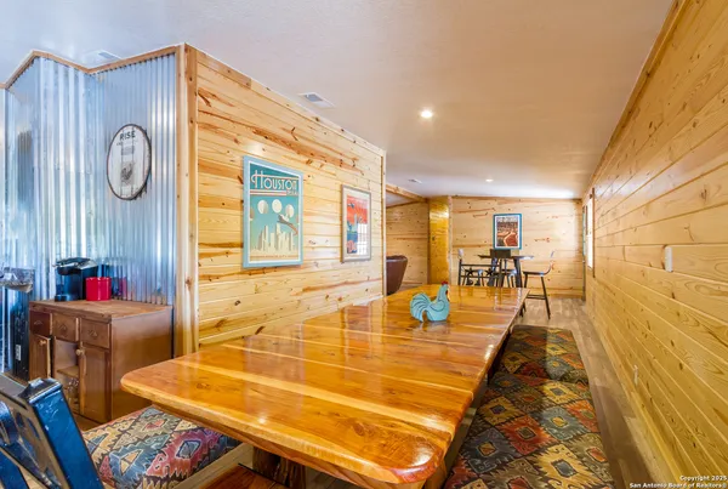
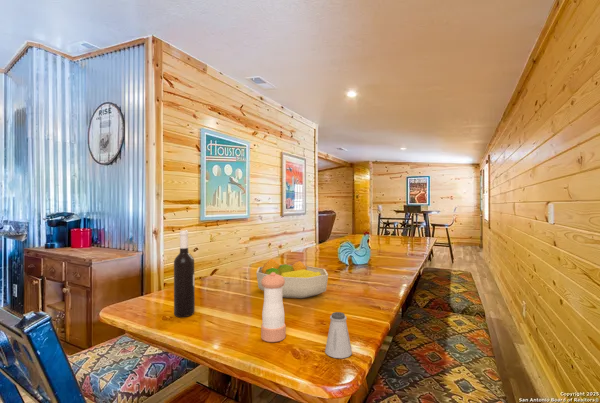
+ pepper shaker (273, 304)
+ fruit bowl (291, 276)
+ wine bottle (184, 272)
+ saltshaker (338, 332)
